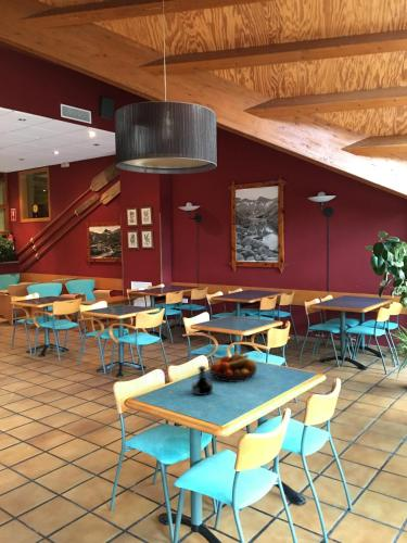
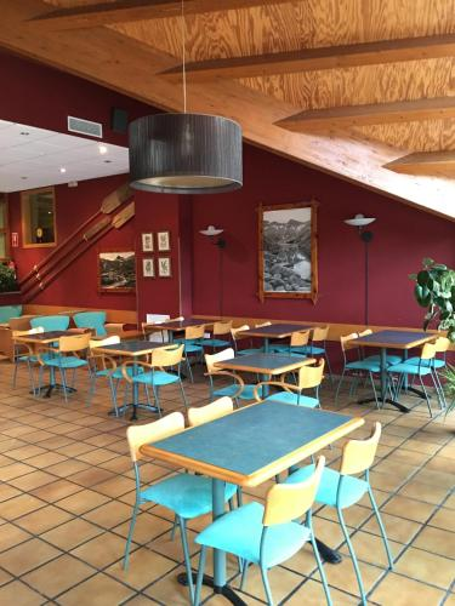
- tequila bottle (202, 379)
- fruit bowl (232, 365)
